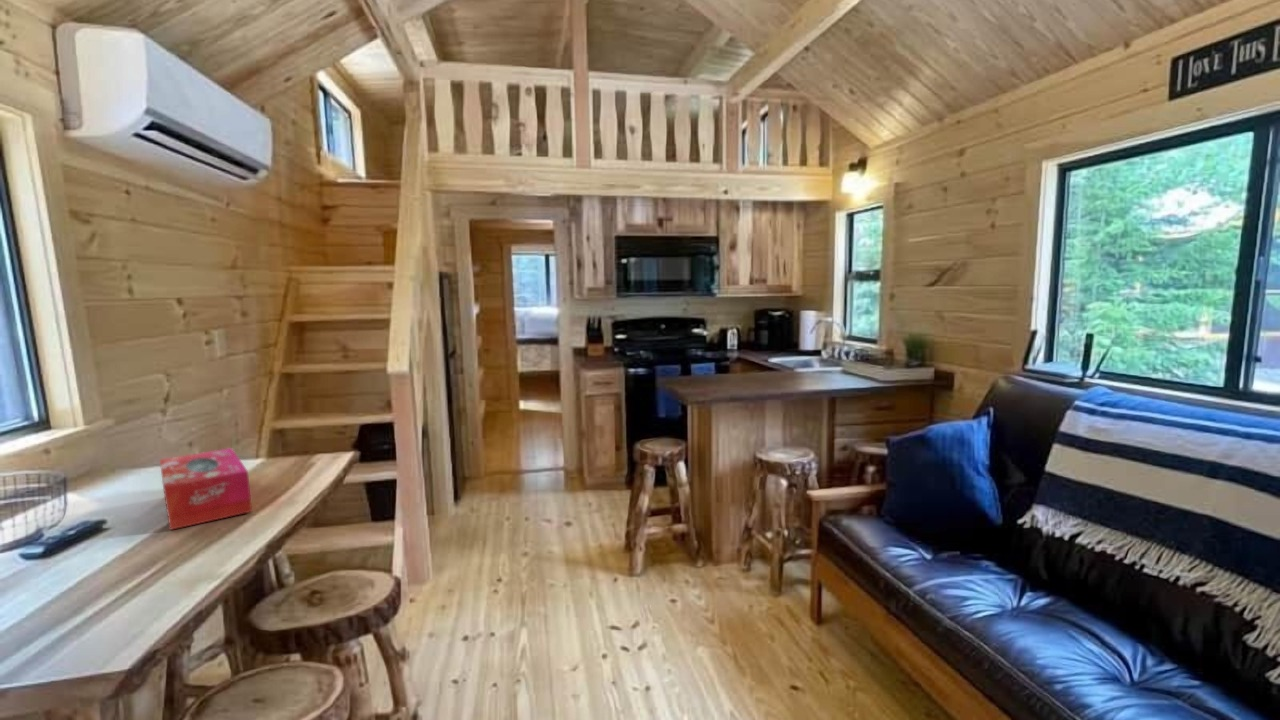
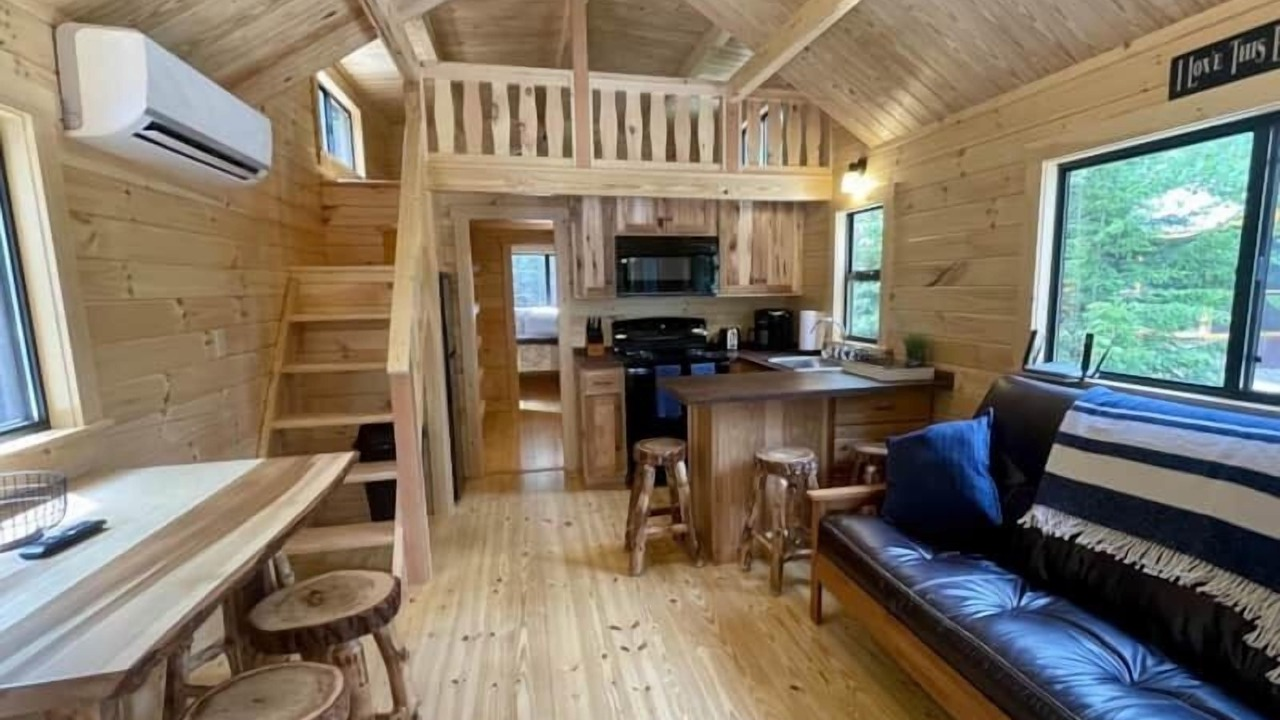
- tissue box (204, 484)
